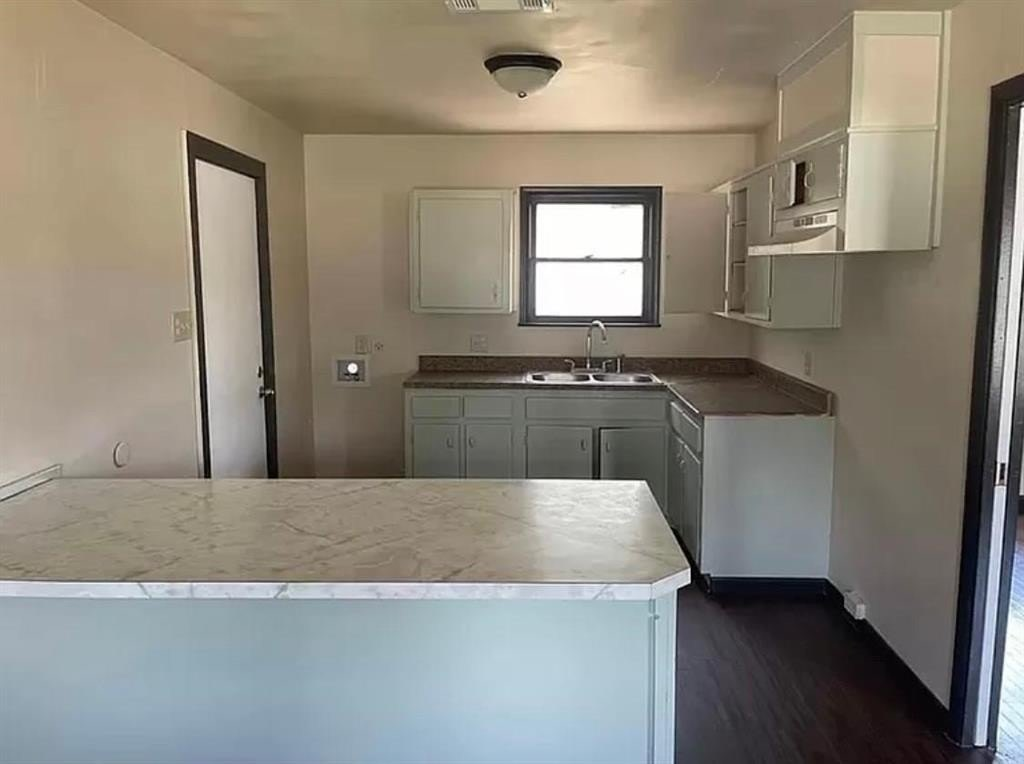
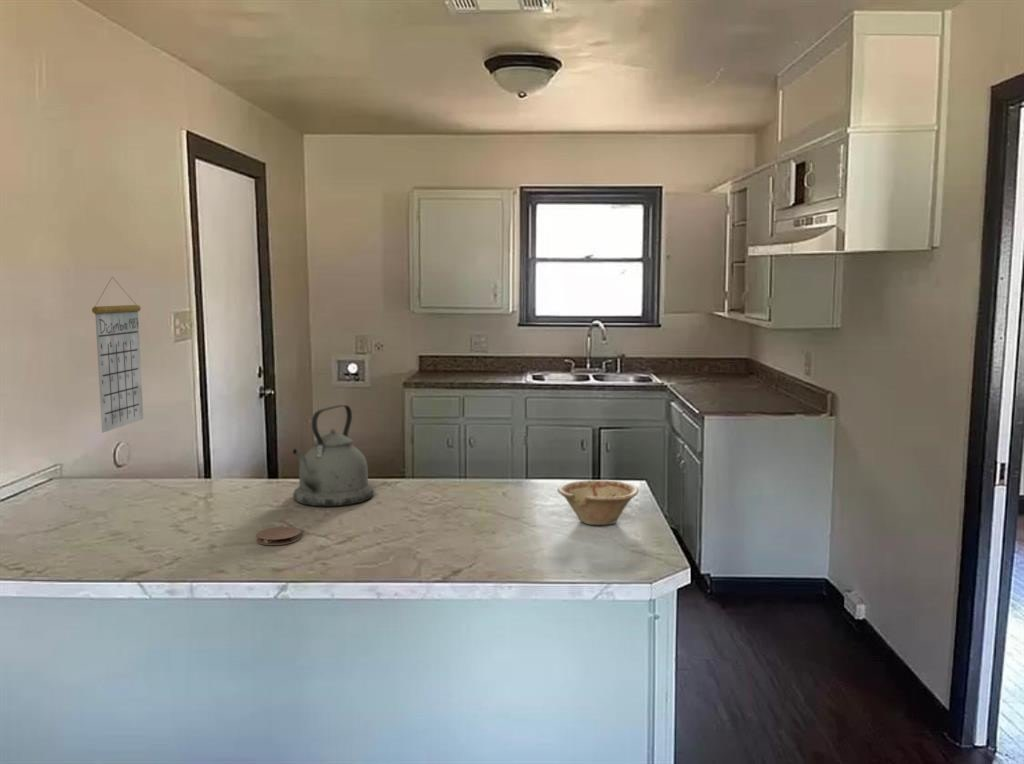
+ calendar (119, 351)
+ kettle (332, 453)
+ dish (597, 504)
+ coaster (278, 535)
